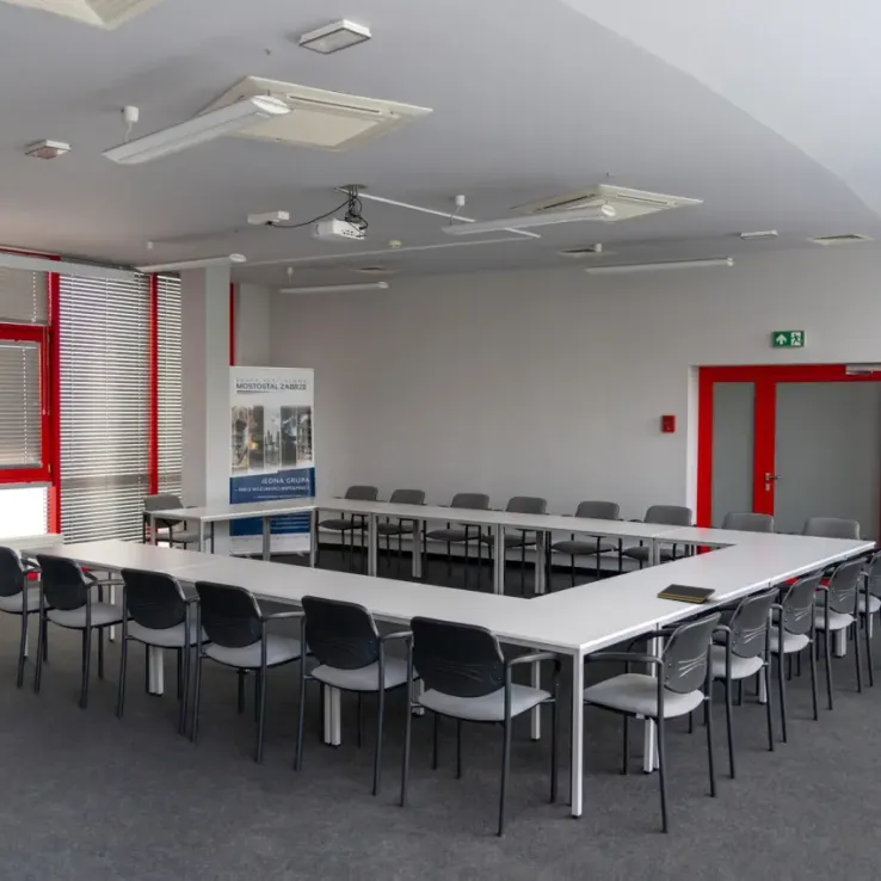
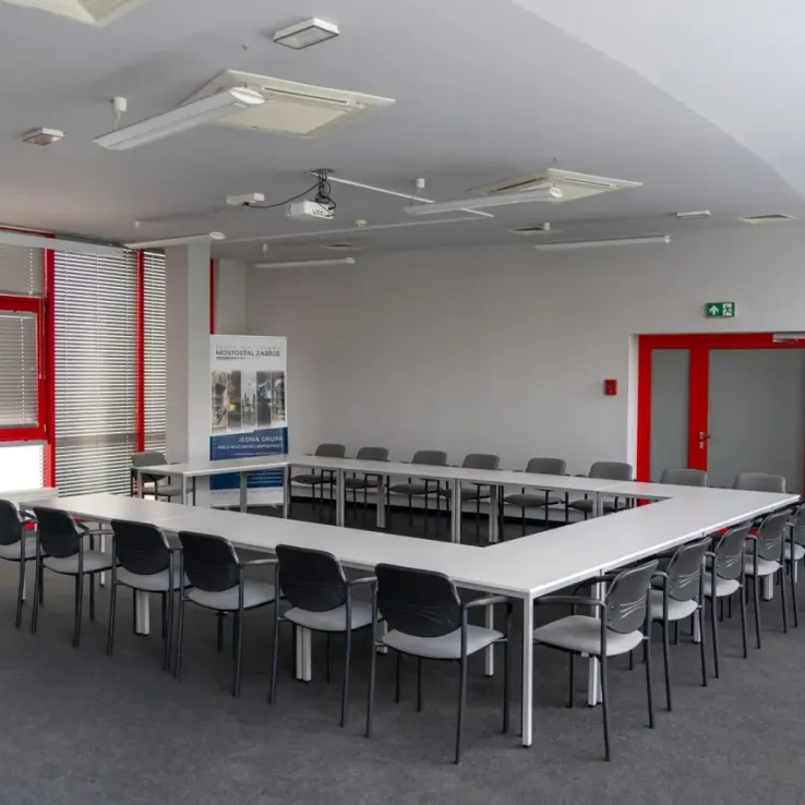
- notepad (685, 592)
